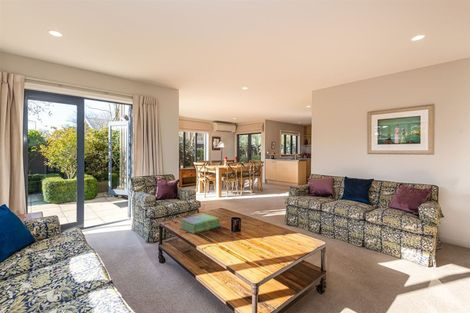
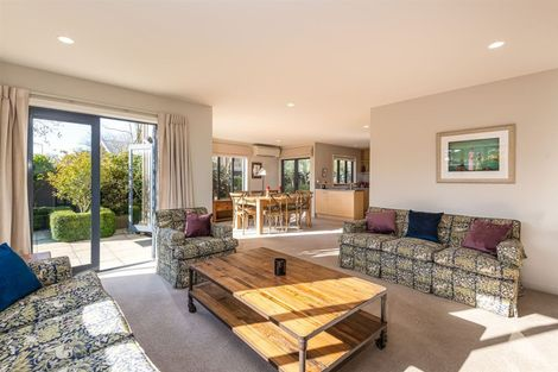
- stack of books (200, 222)
